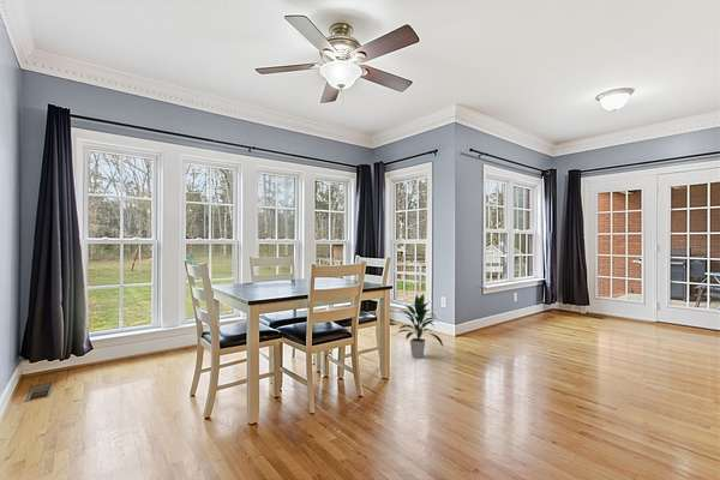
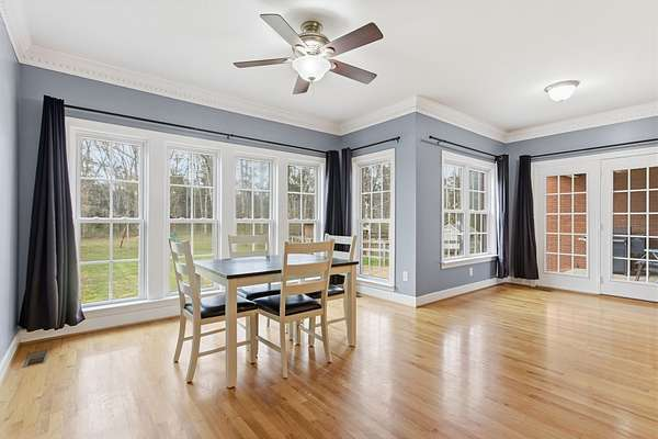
- indoor plant (418, 325)
